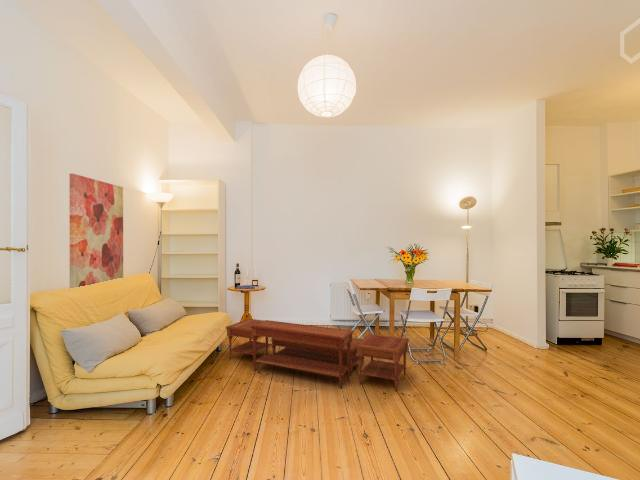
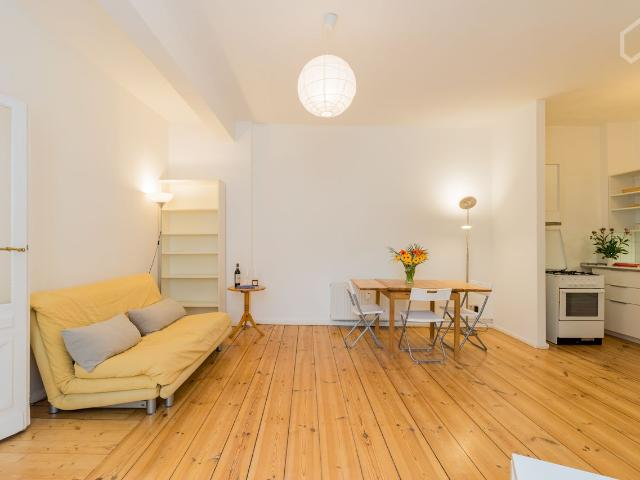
- wall art (99, 234)
- coffee table (311, 345)
